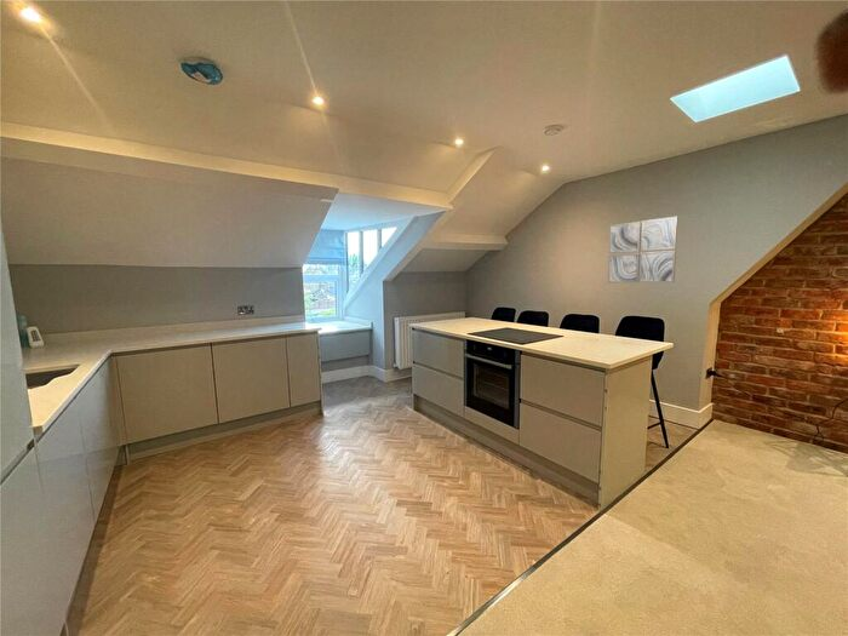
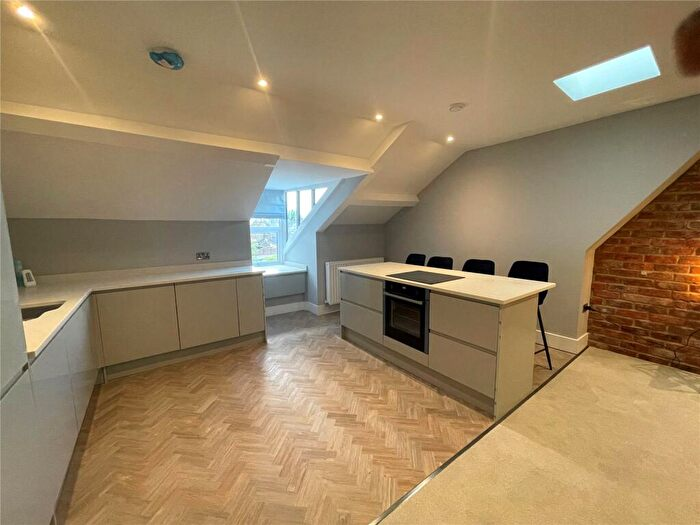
- wall art (641, 251)
